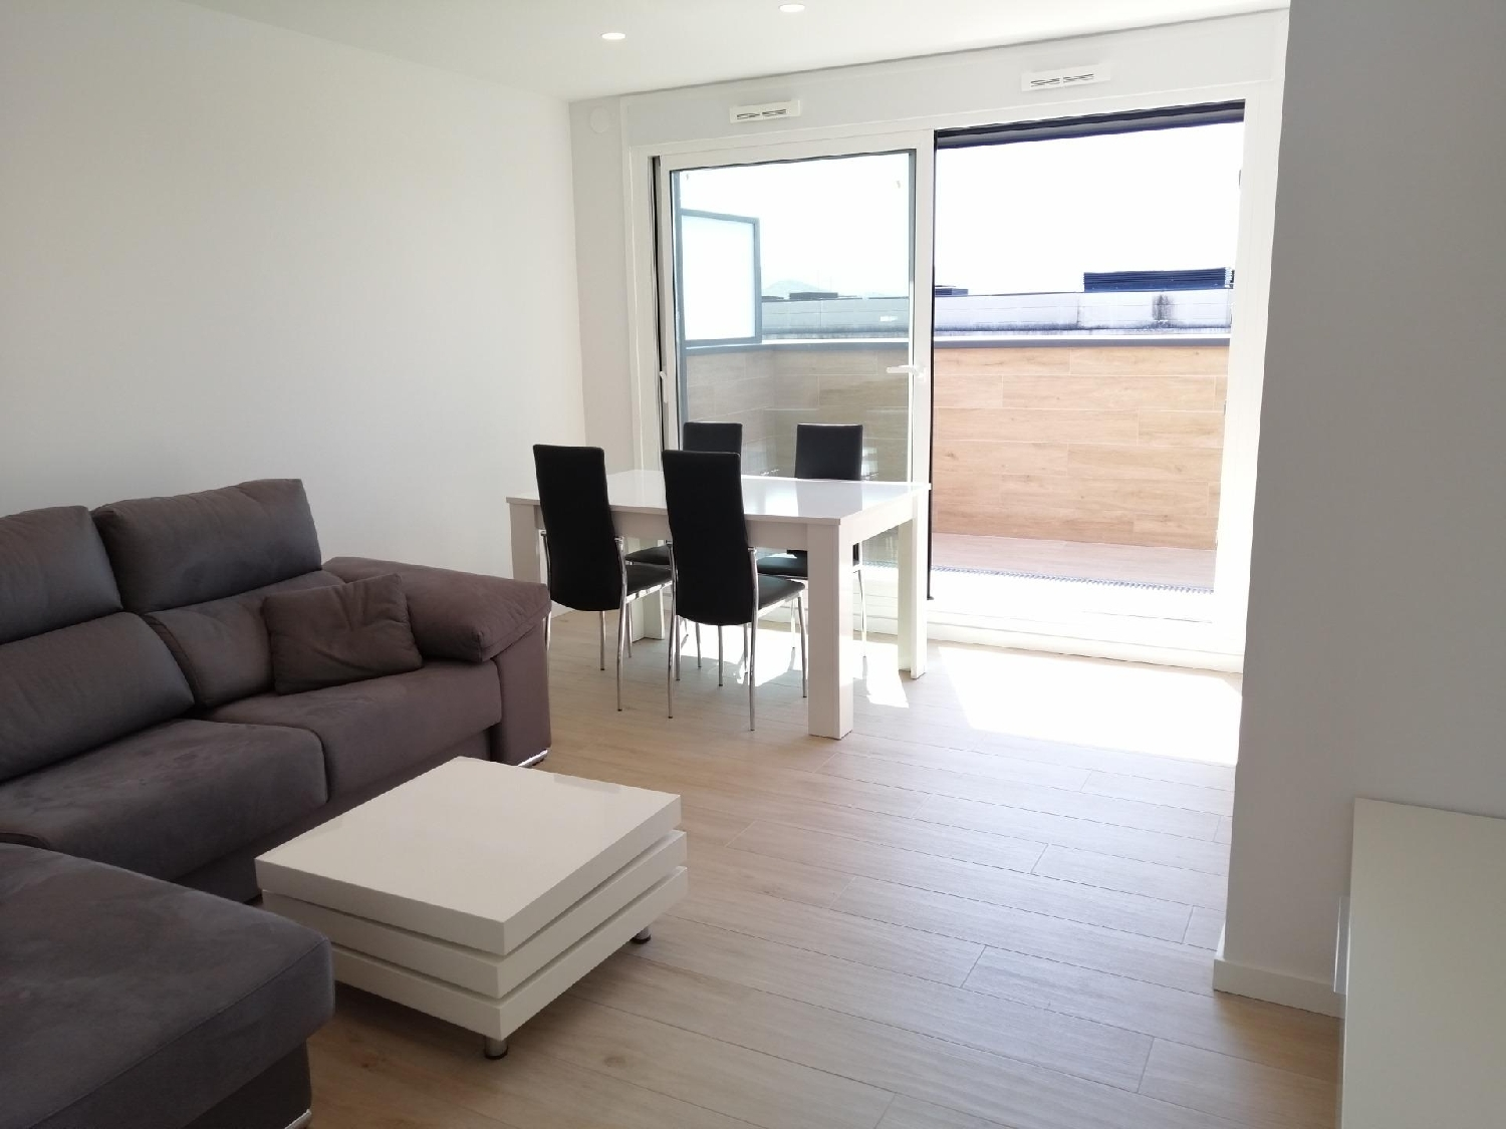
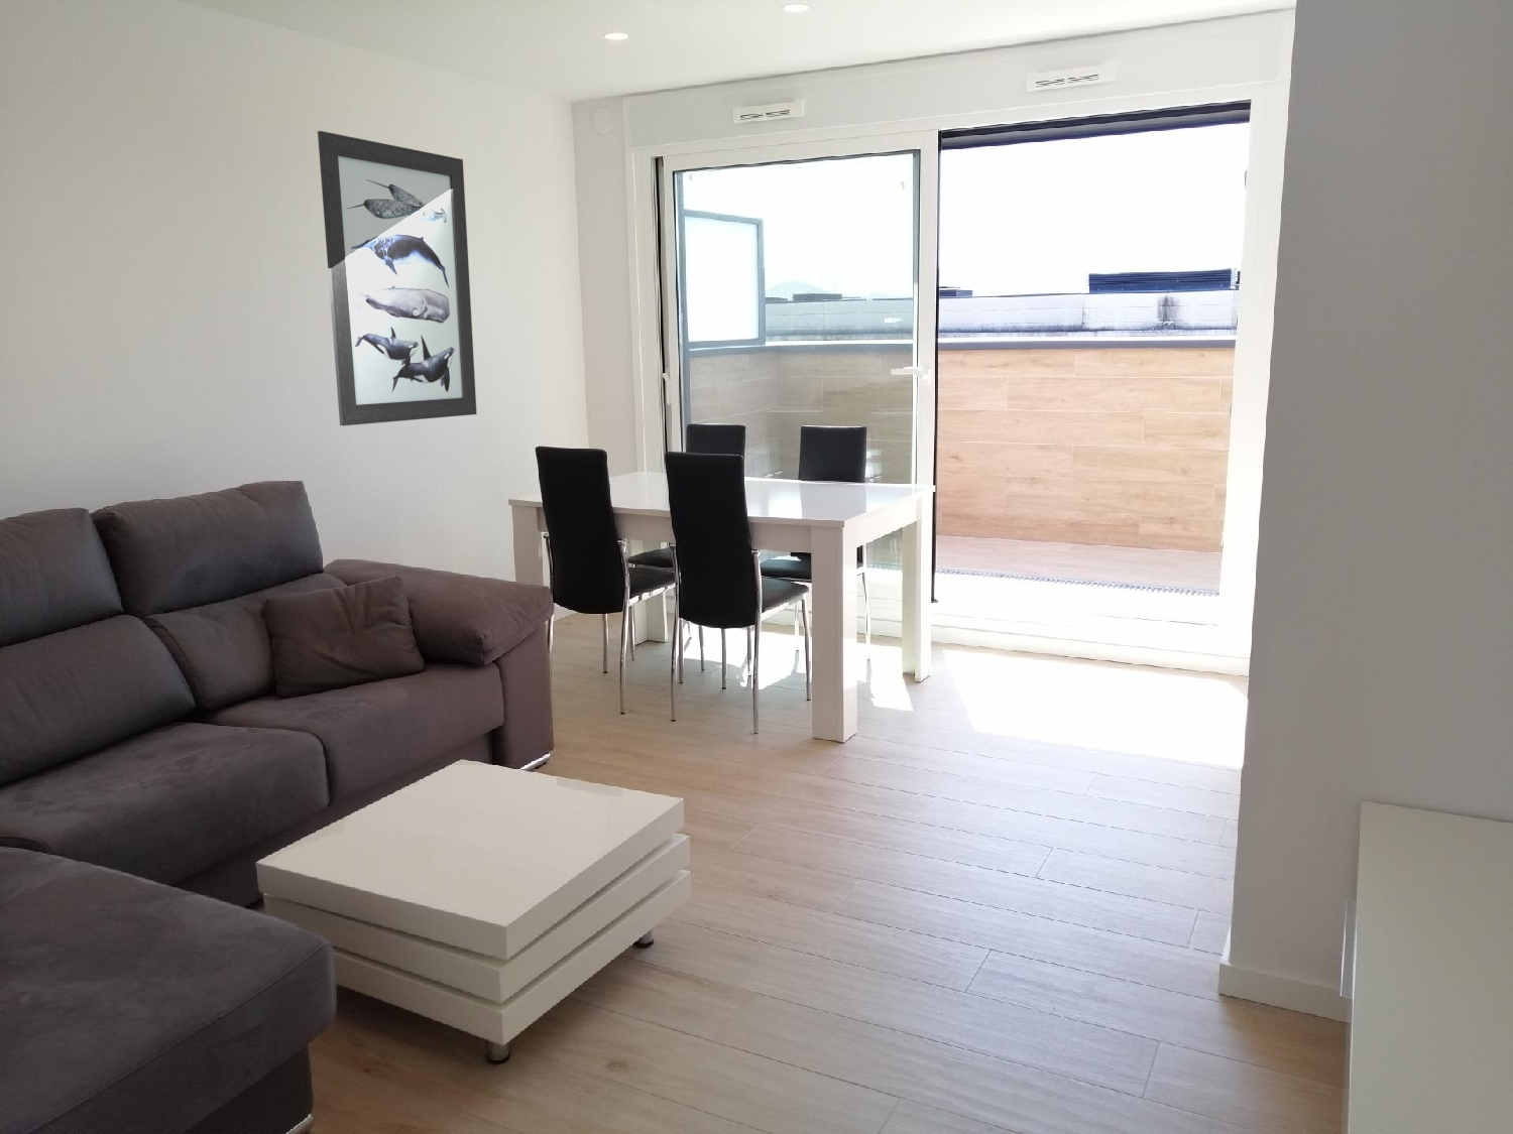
+ wall art (405, 285)
